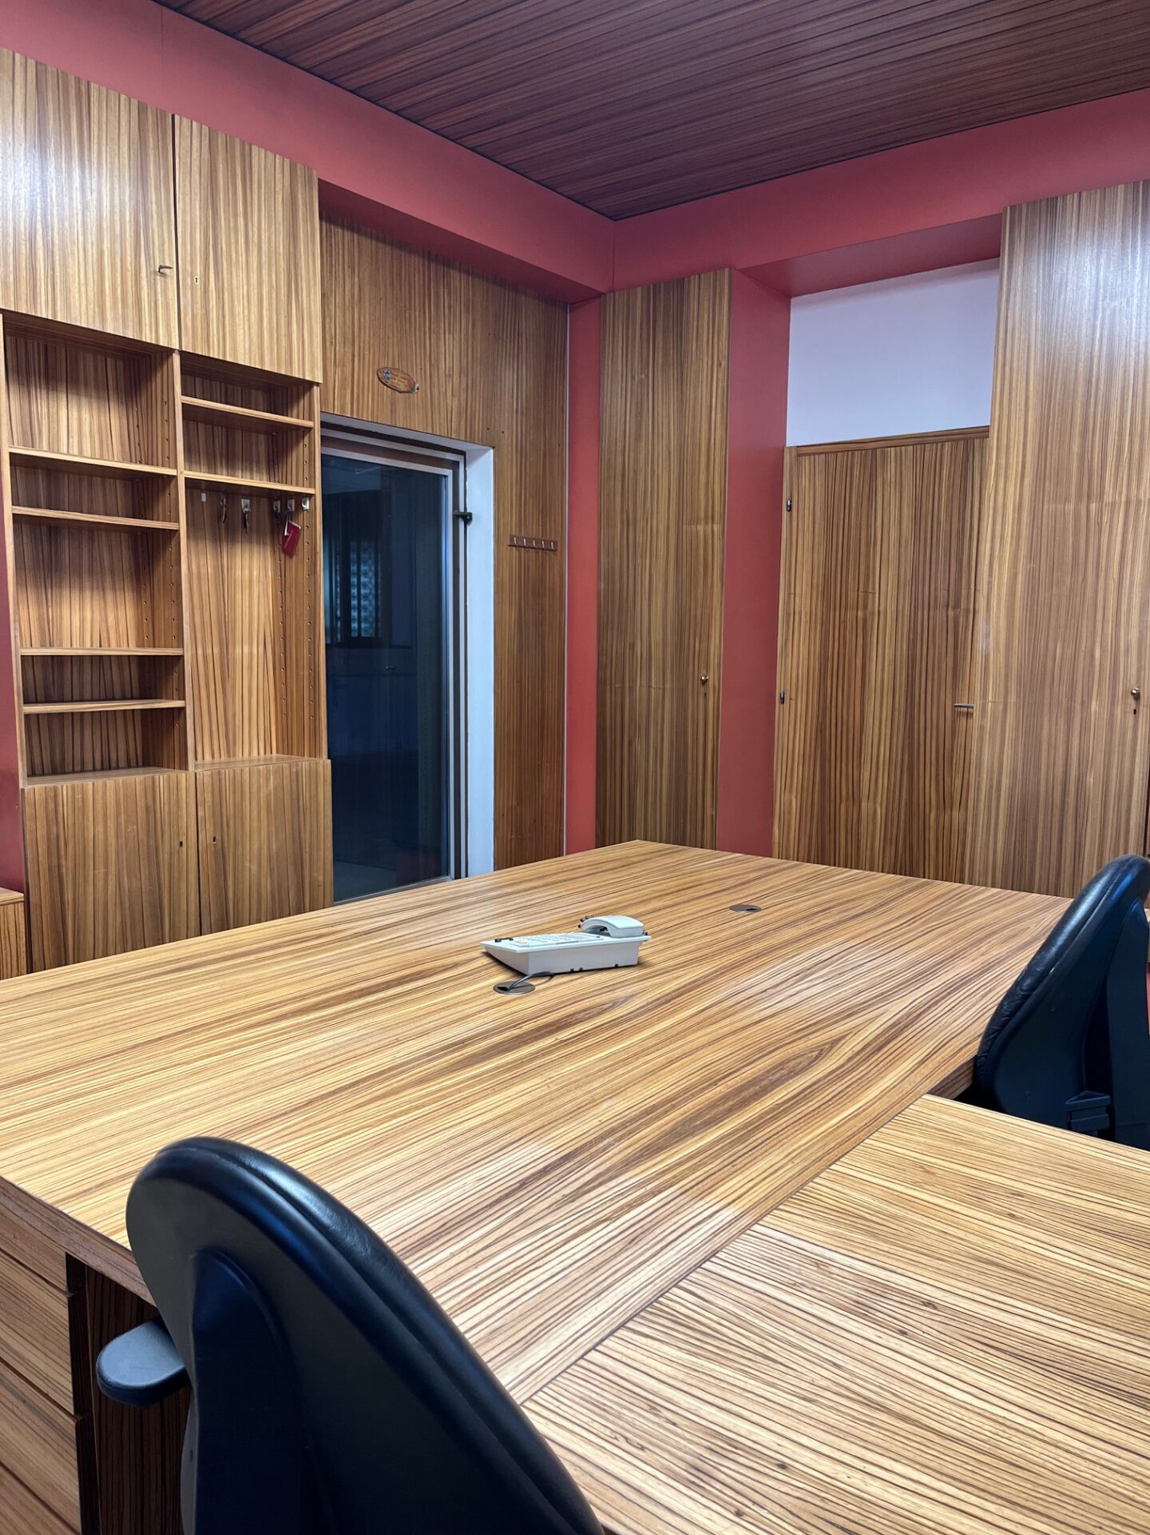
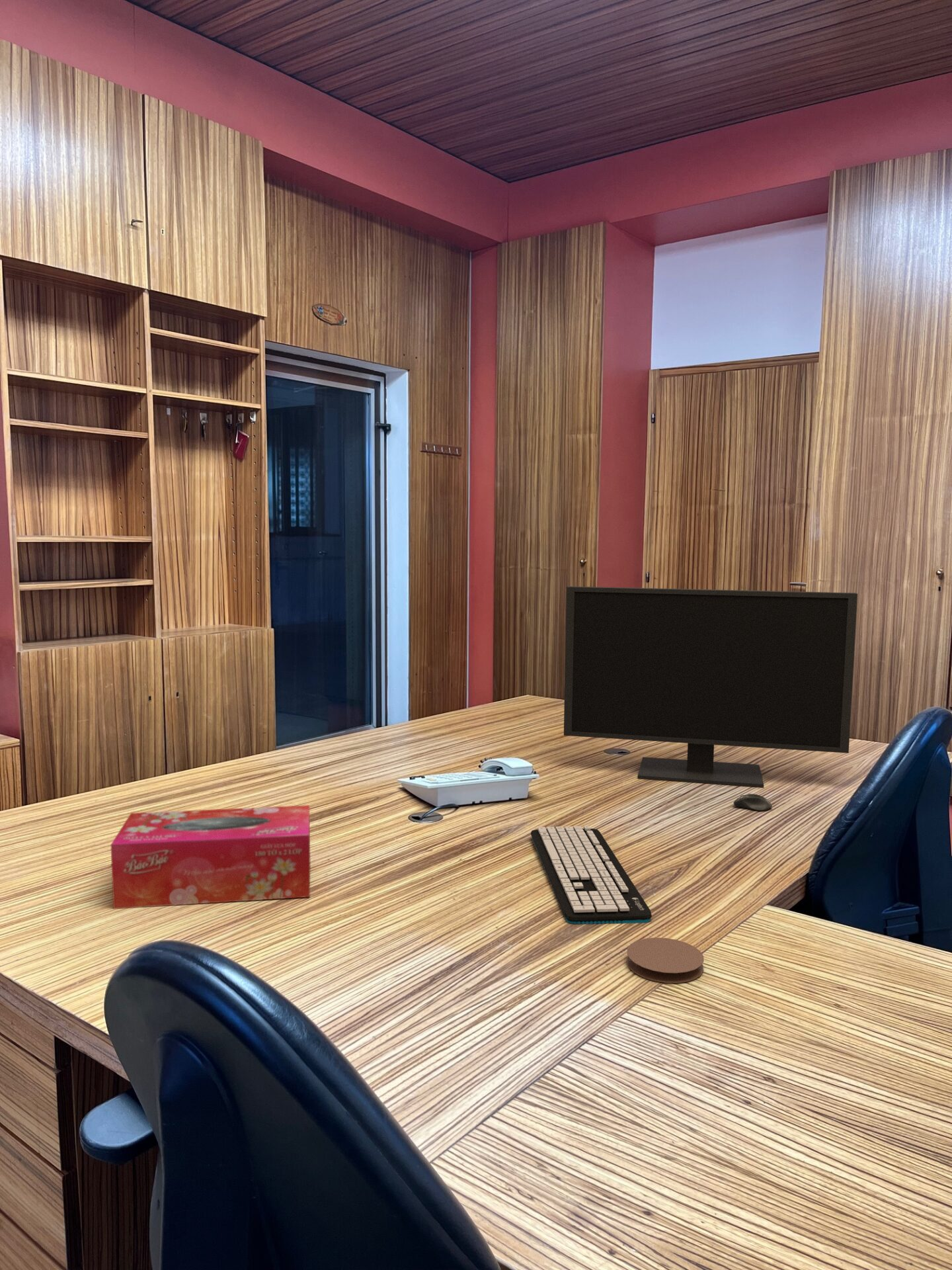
+ tissue box (218, 853)
+ computer mouse (752, 800)
+ keyboard (584, 868)
+ coaster (664, 959)
+ monitor (703, 681)
